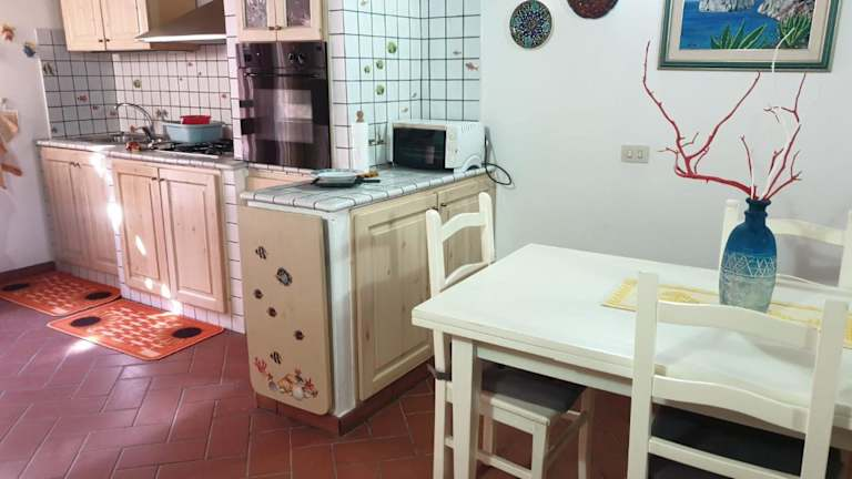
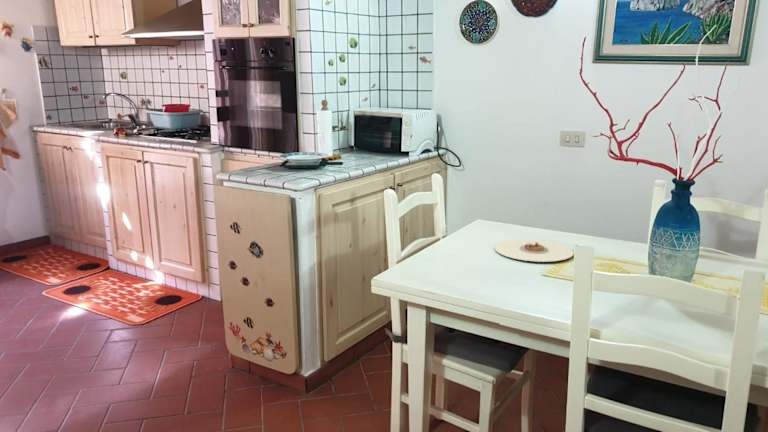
+ plate (533, 246)
